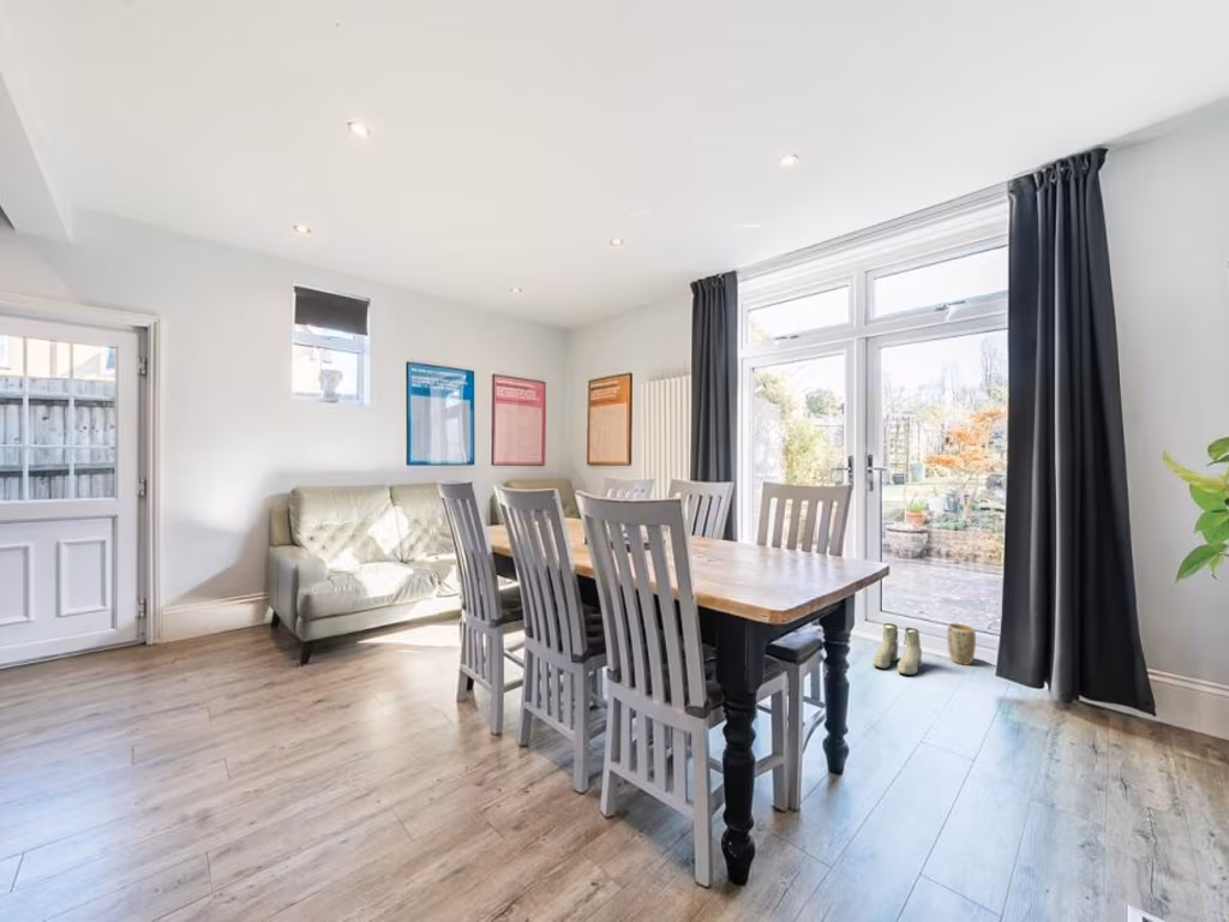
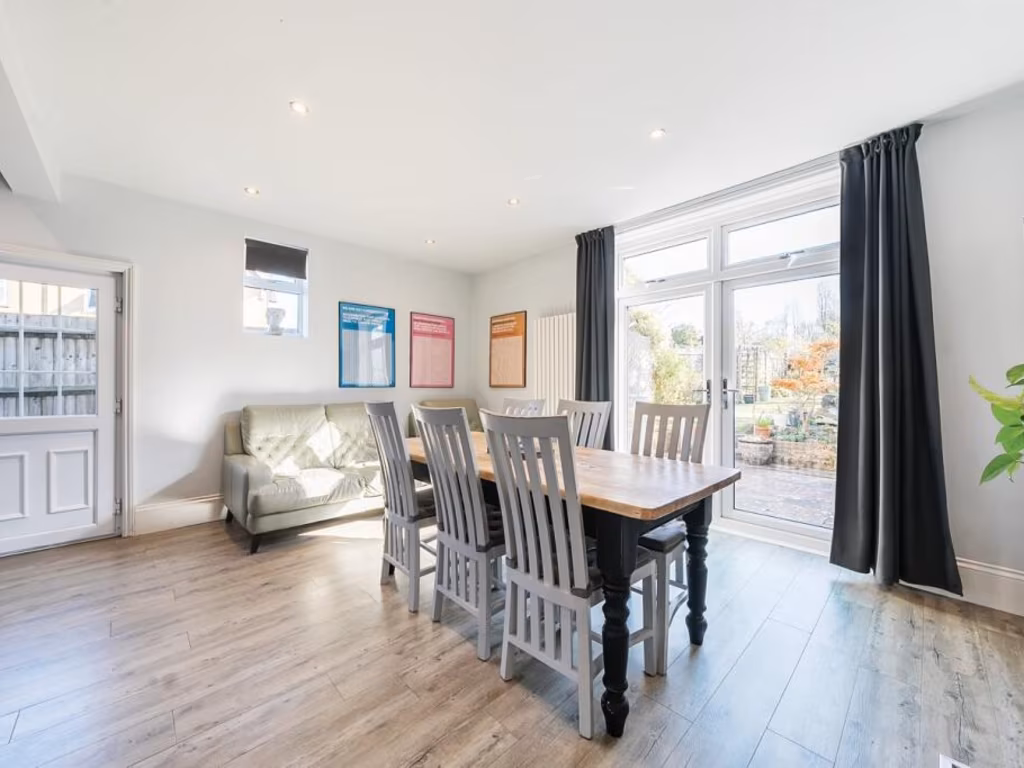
- boots (897, 647)
- plant pot (960, 643)
